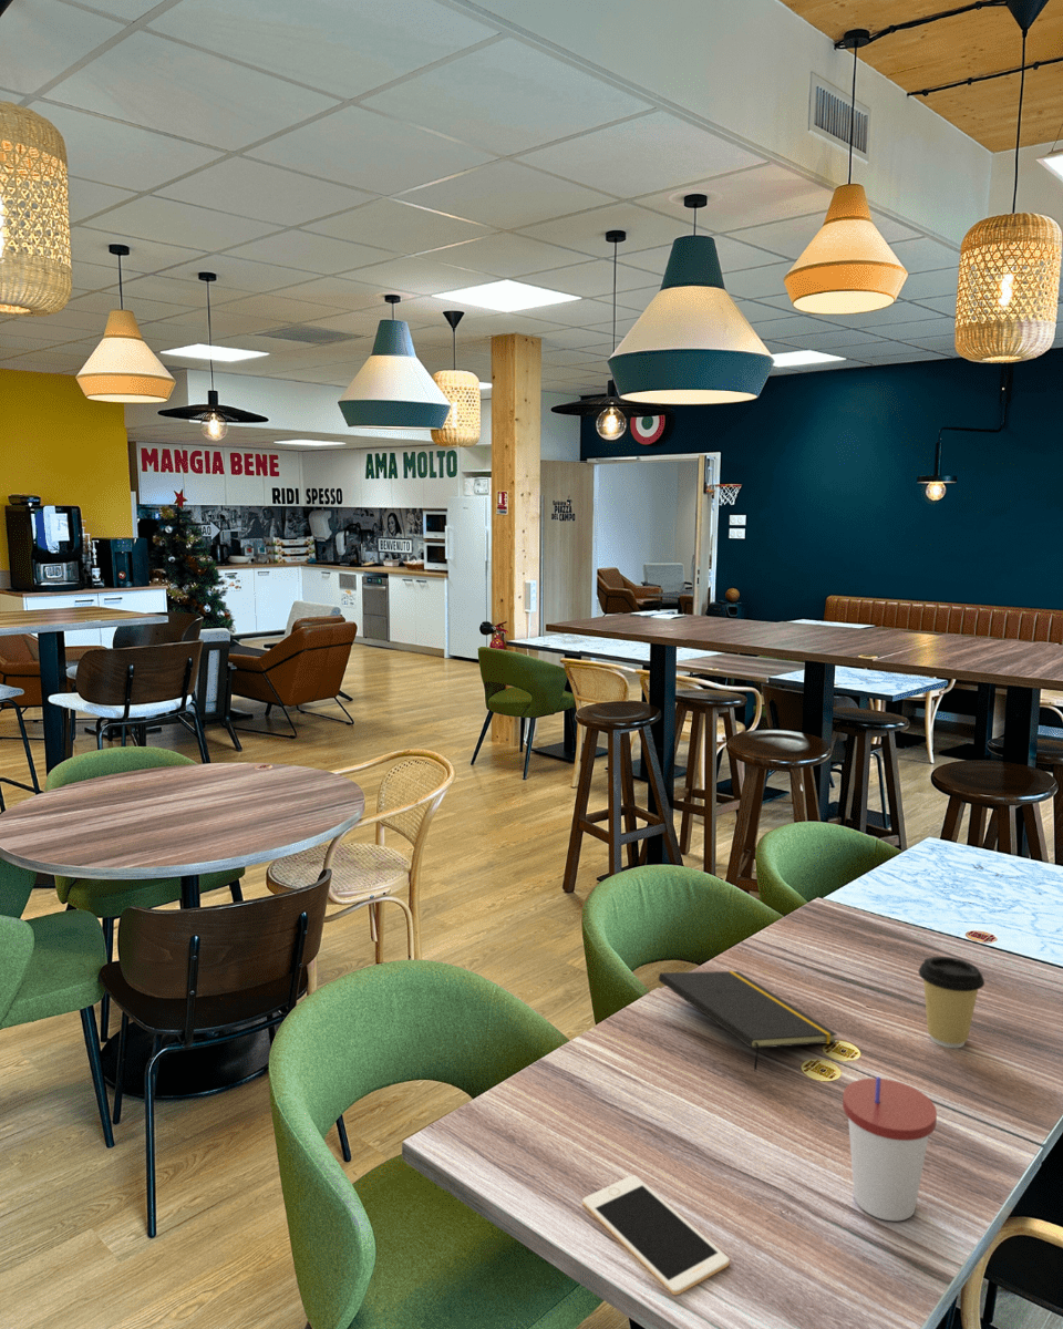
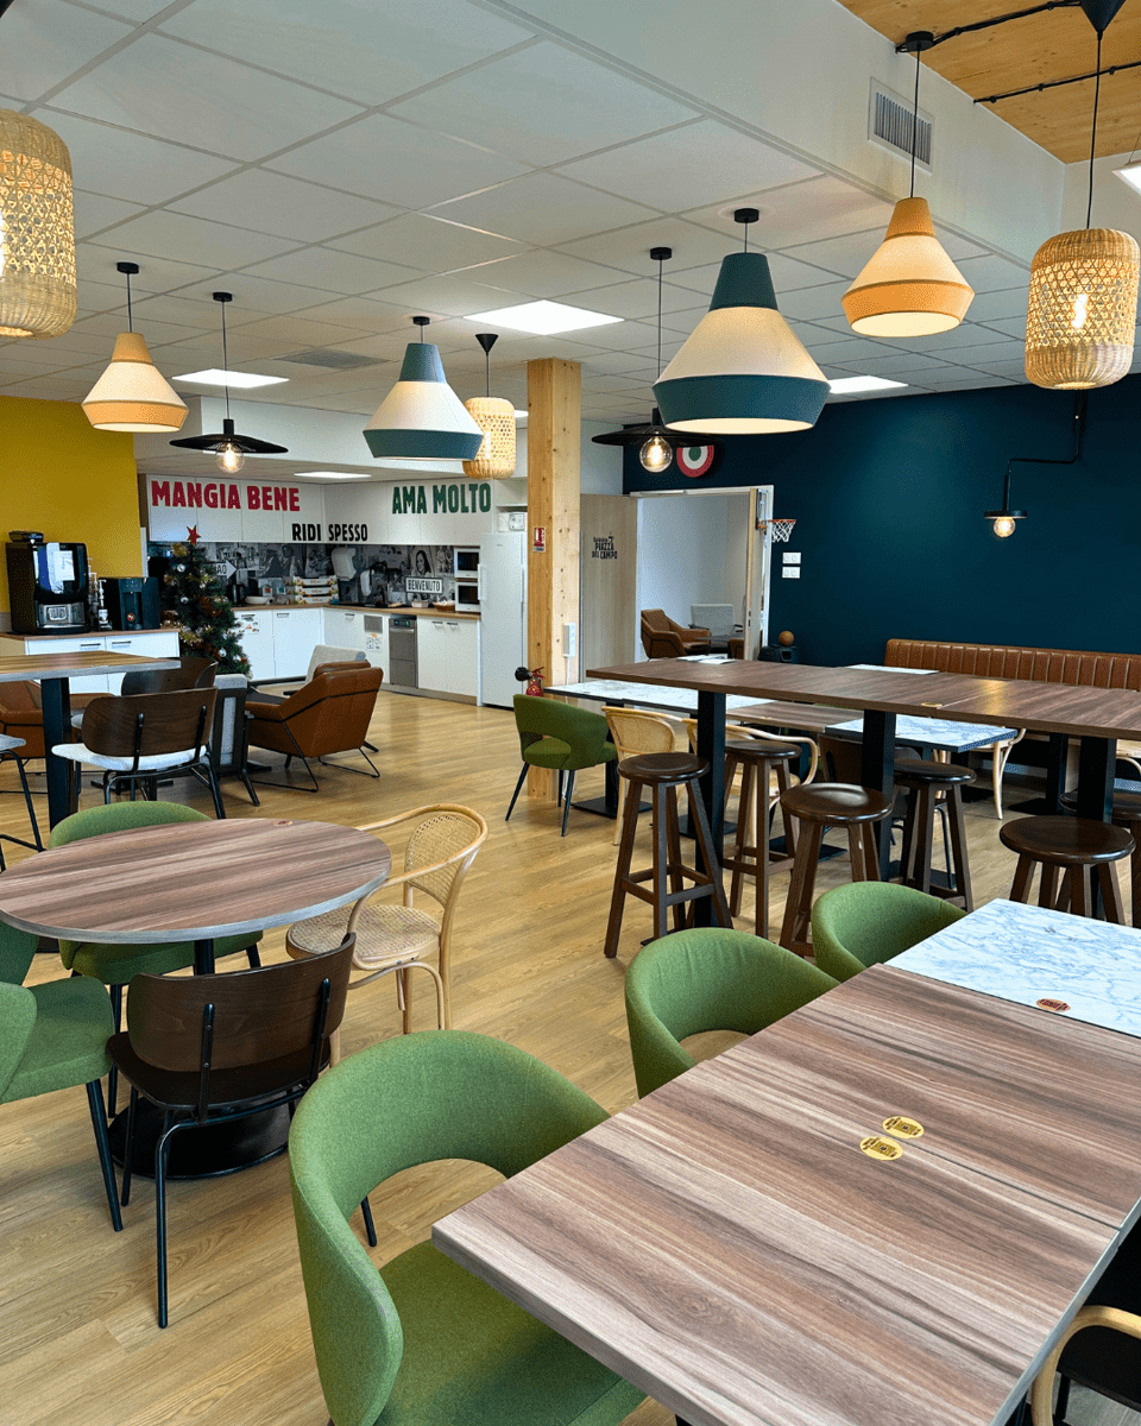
- cup (887, 1140)
- cell phone (652, 1229)
- notepad (743, 1006)
- coffee cup (949, 1001)
